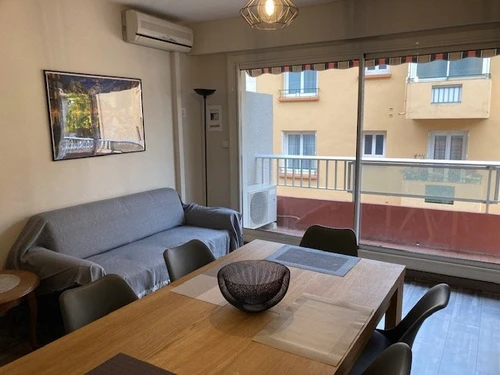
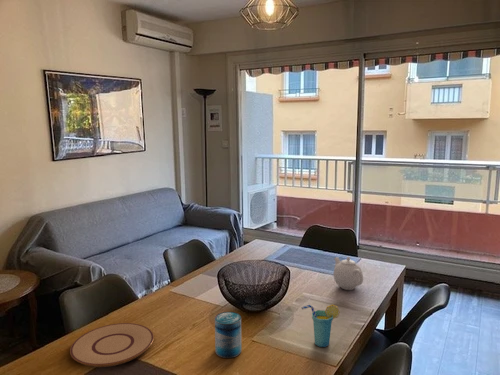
+ beverage can (228, 334)
+ plate (113, 343)
+ cup (319, 323)
+ teapot (347, 272)
